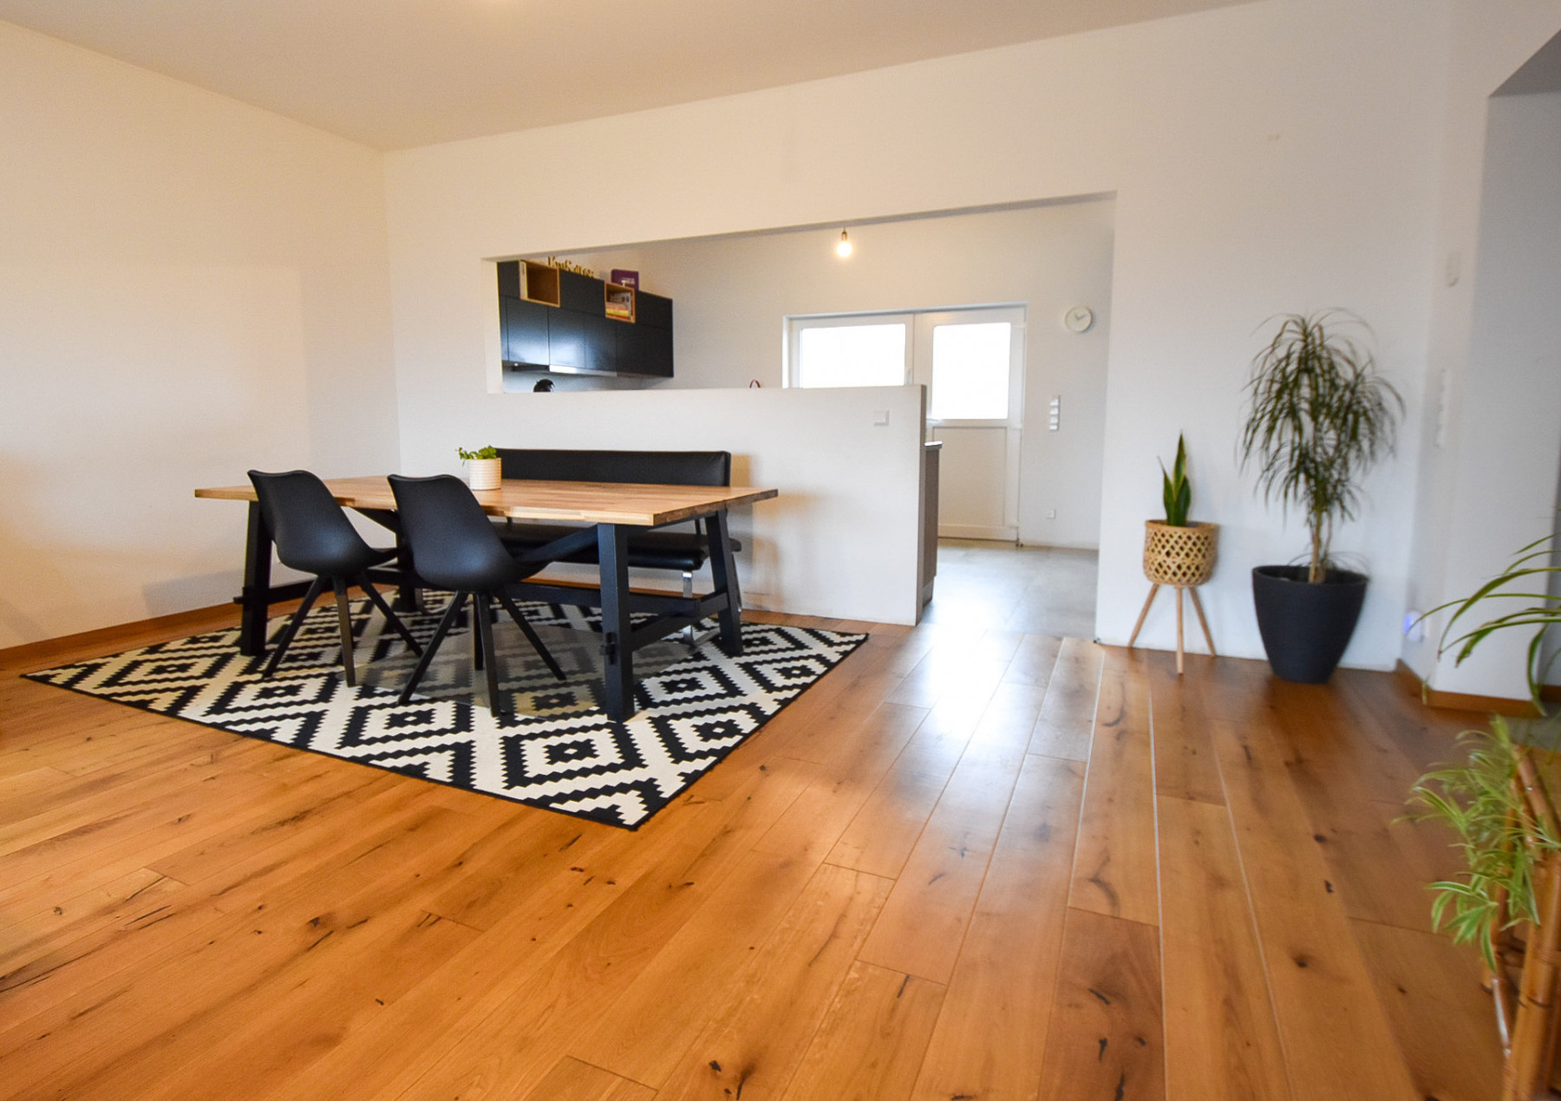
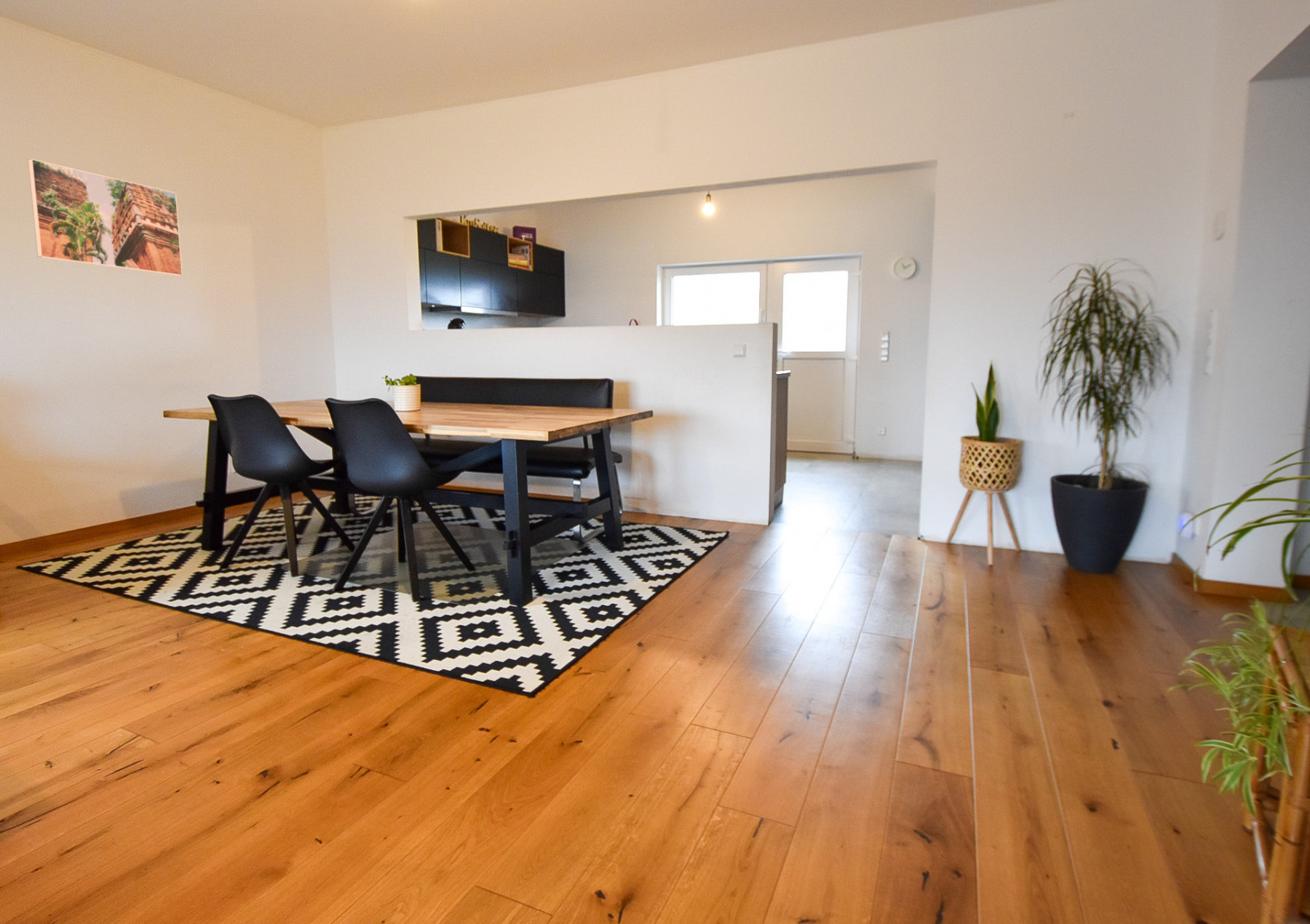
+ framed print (111, 222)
